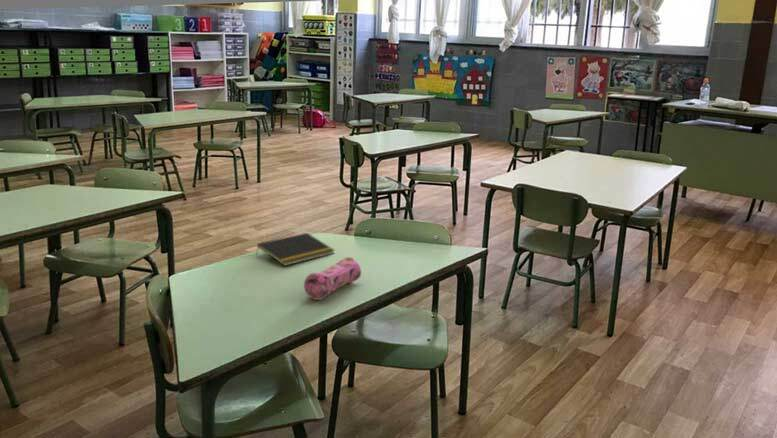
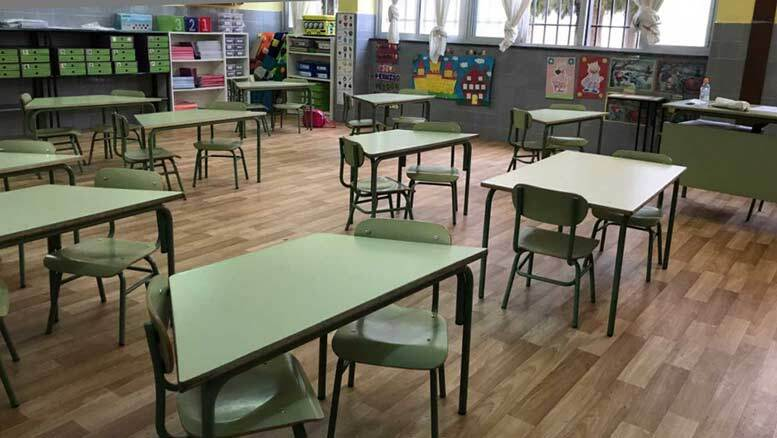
- notepad (296, 248)
- pencil case (333, 277)
